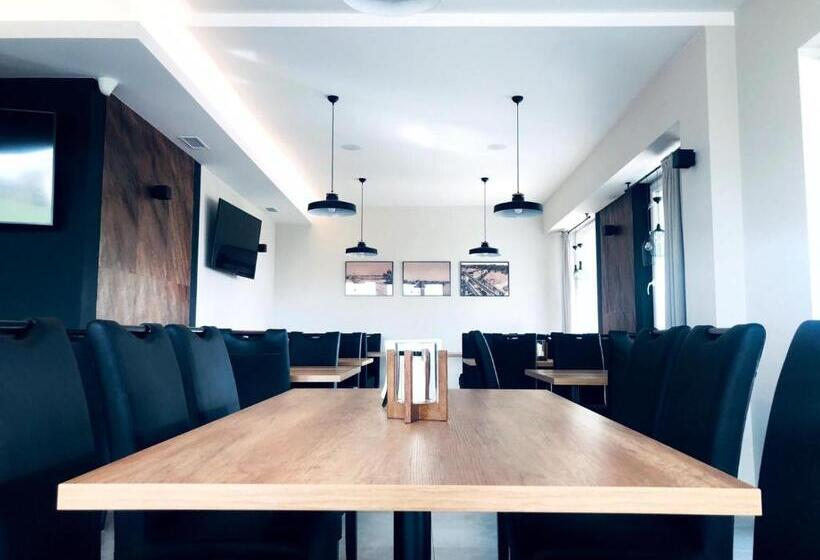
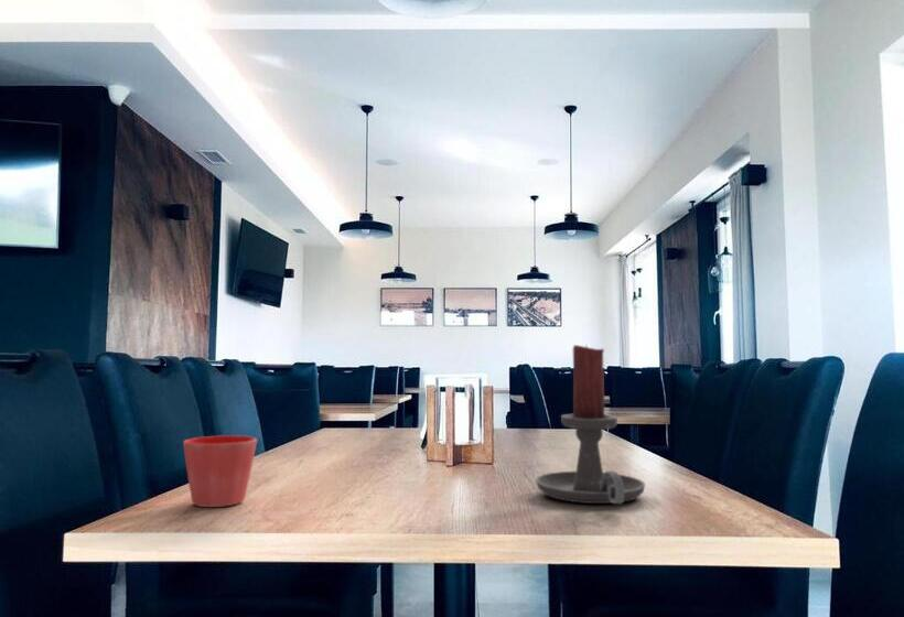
+ flower pot (219, 469)
+ candle holder (593, 420)
